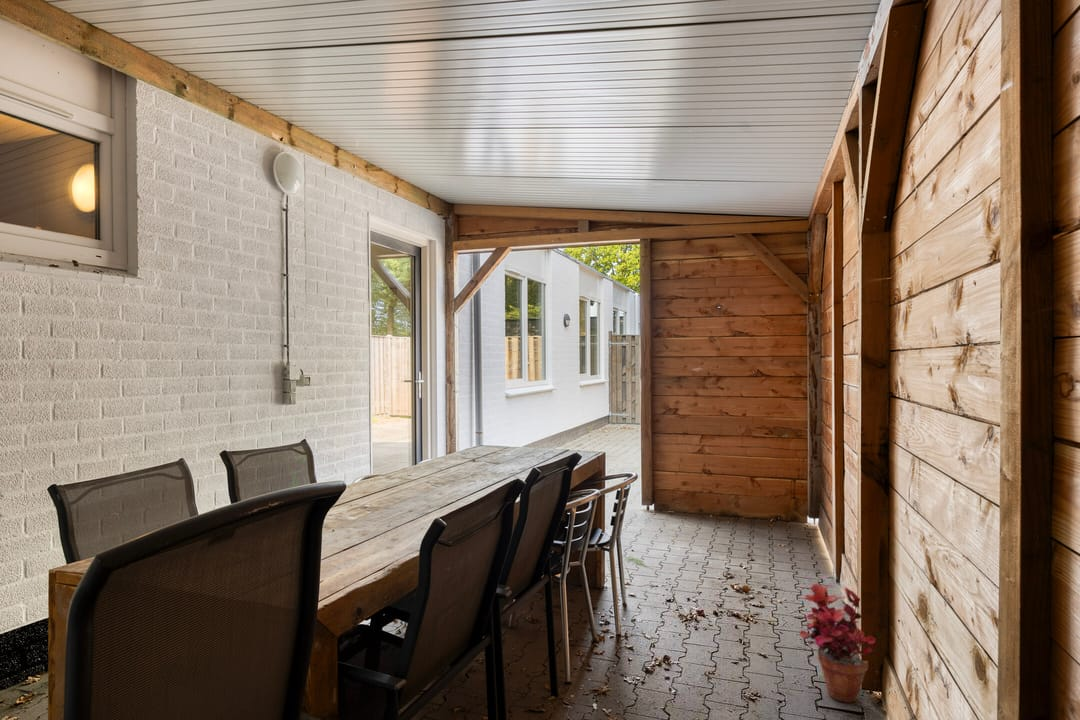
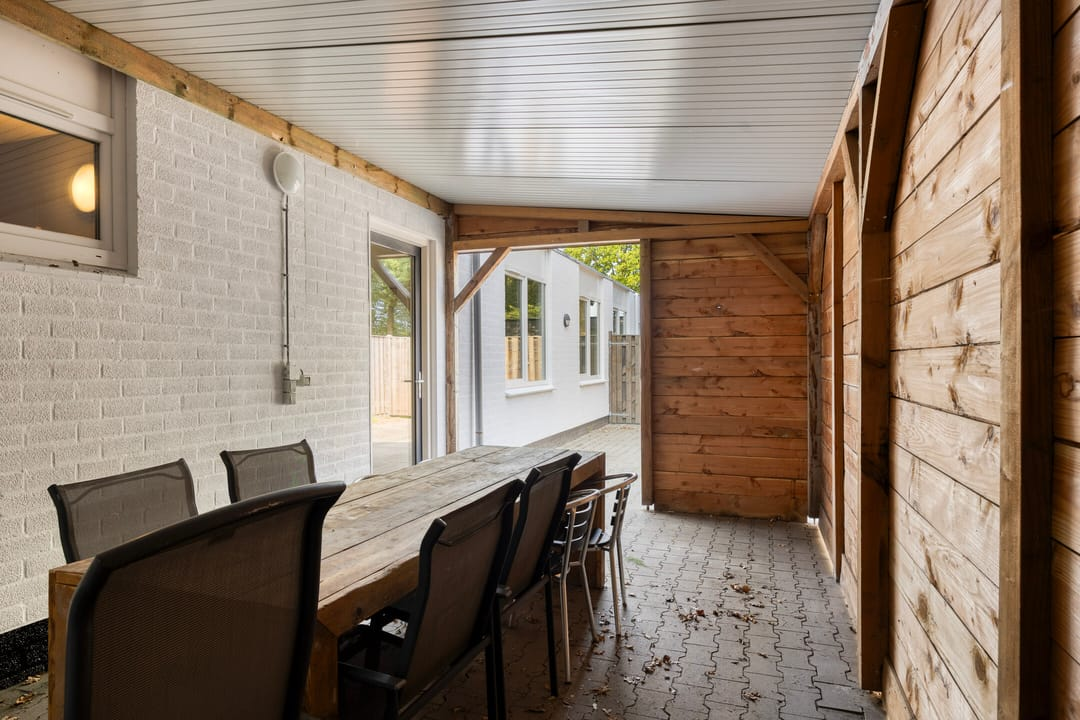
- potted plant (838, 646)
